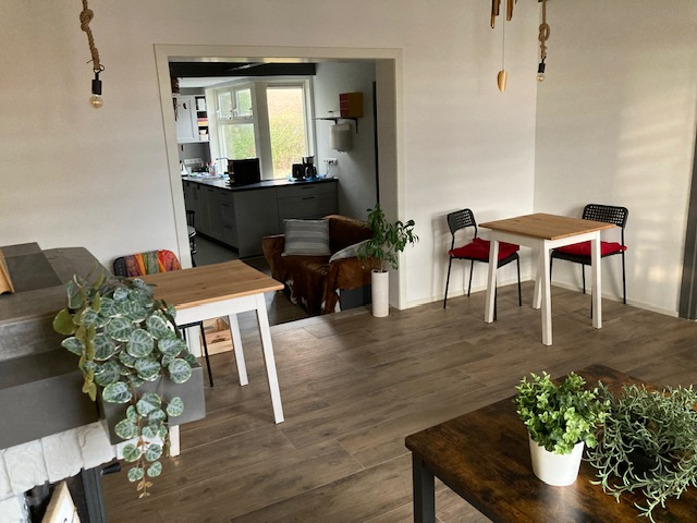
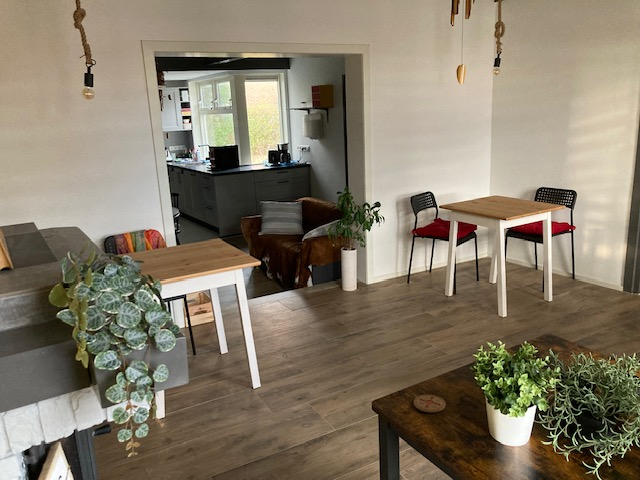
+ coaster (429, 403)
